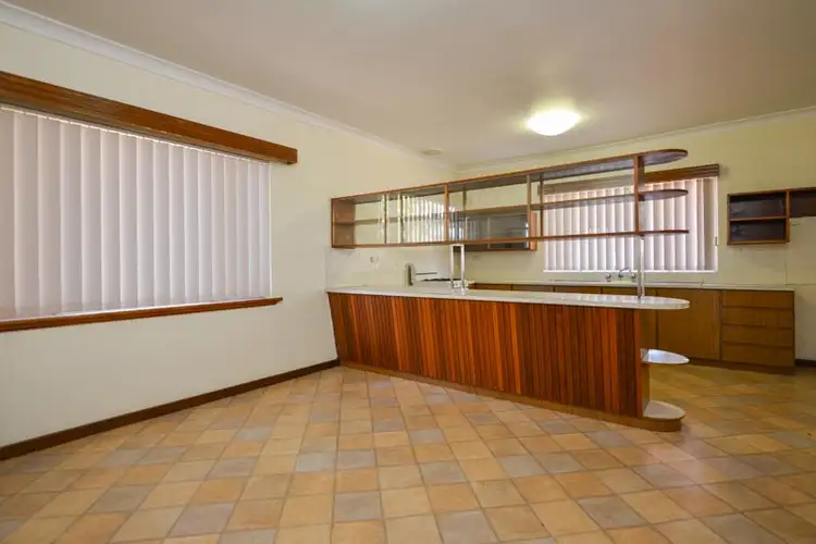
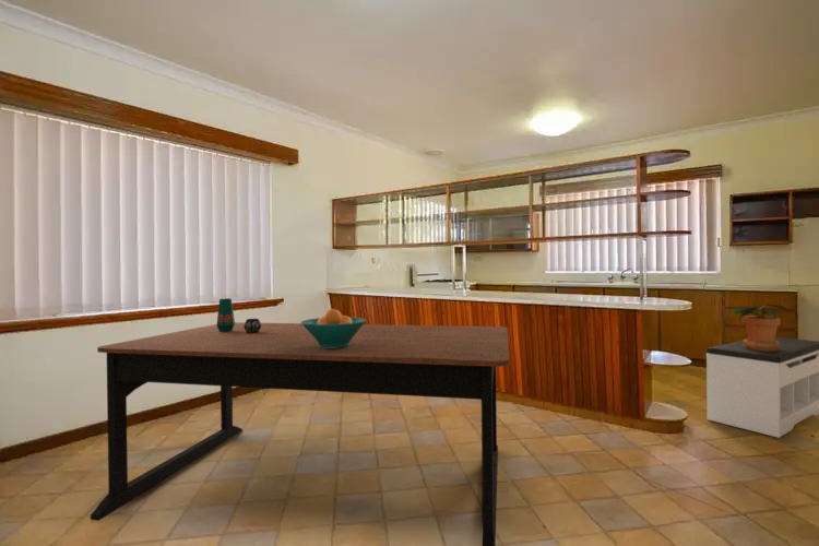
+ potted plant (755, 325)
+ vase (233, 314)
+ fruit bowl (333, 327)
+ dining table (327, 391)
+ bench (768, 379)
